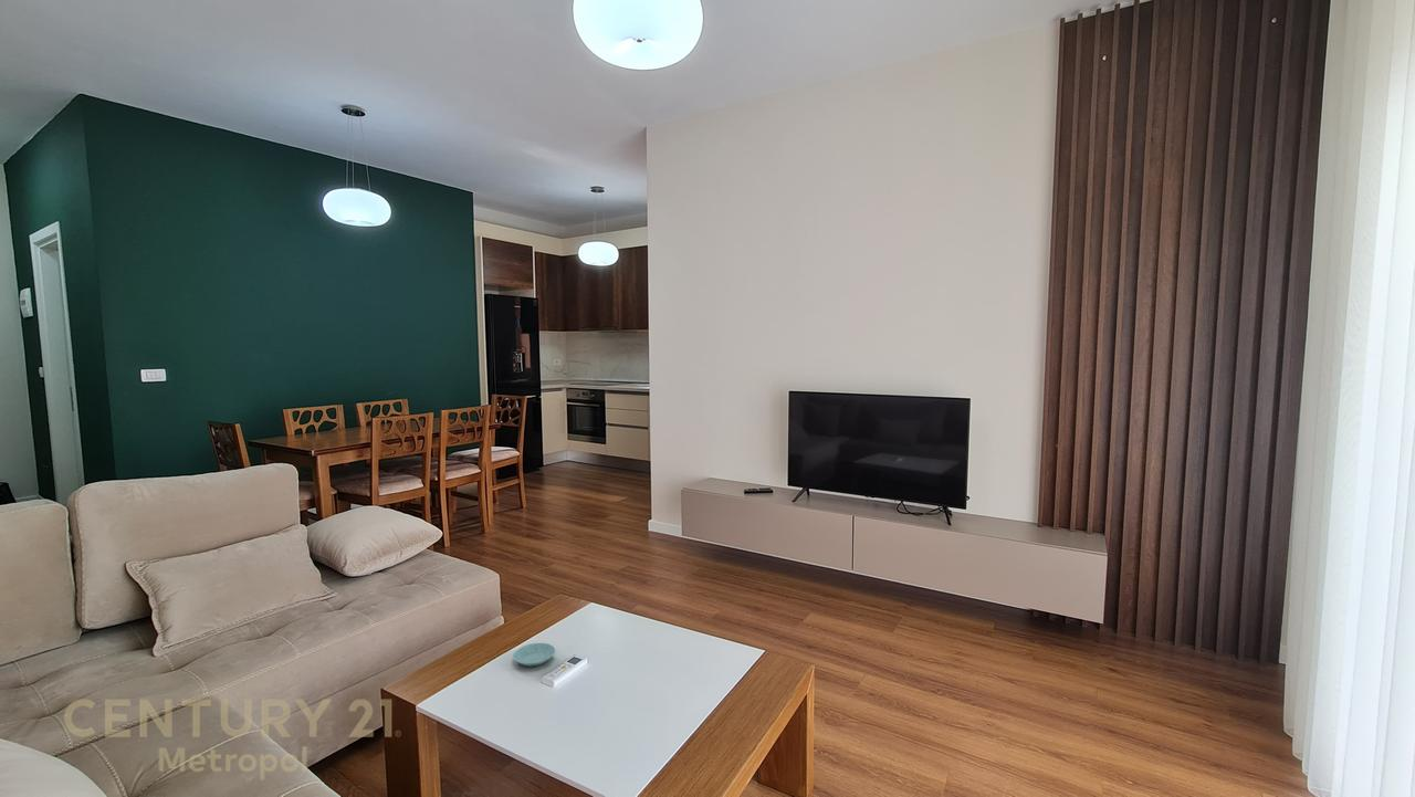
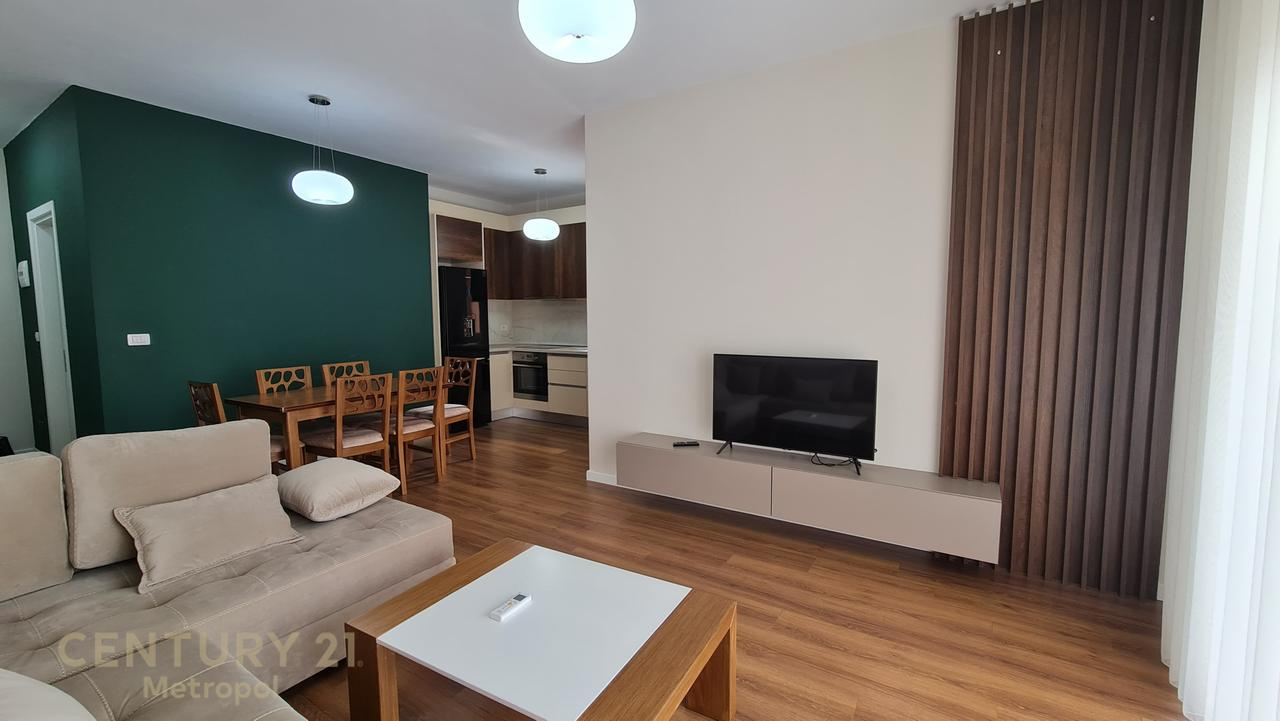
- saucer (534, 656)
